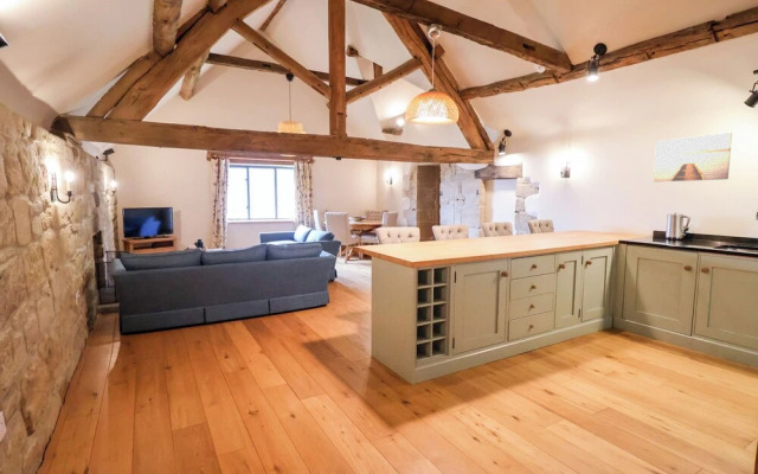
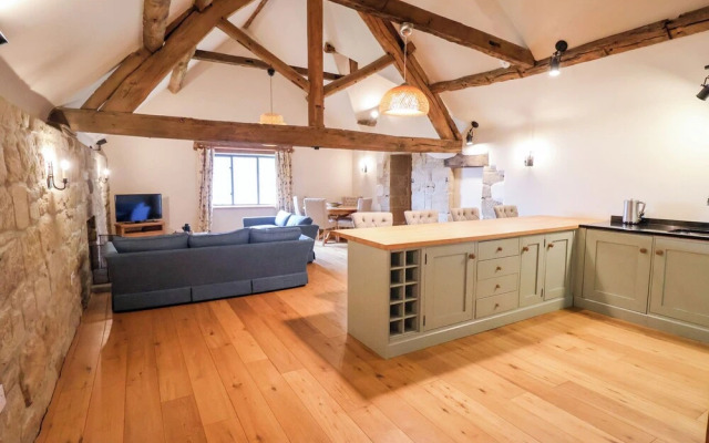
- wall art (689, 159)
